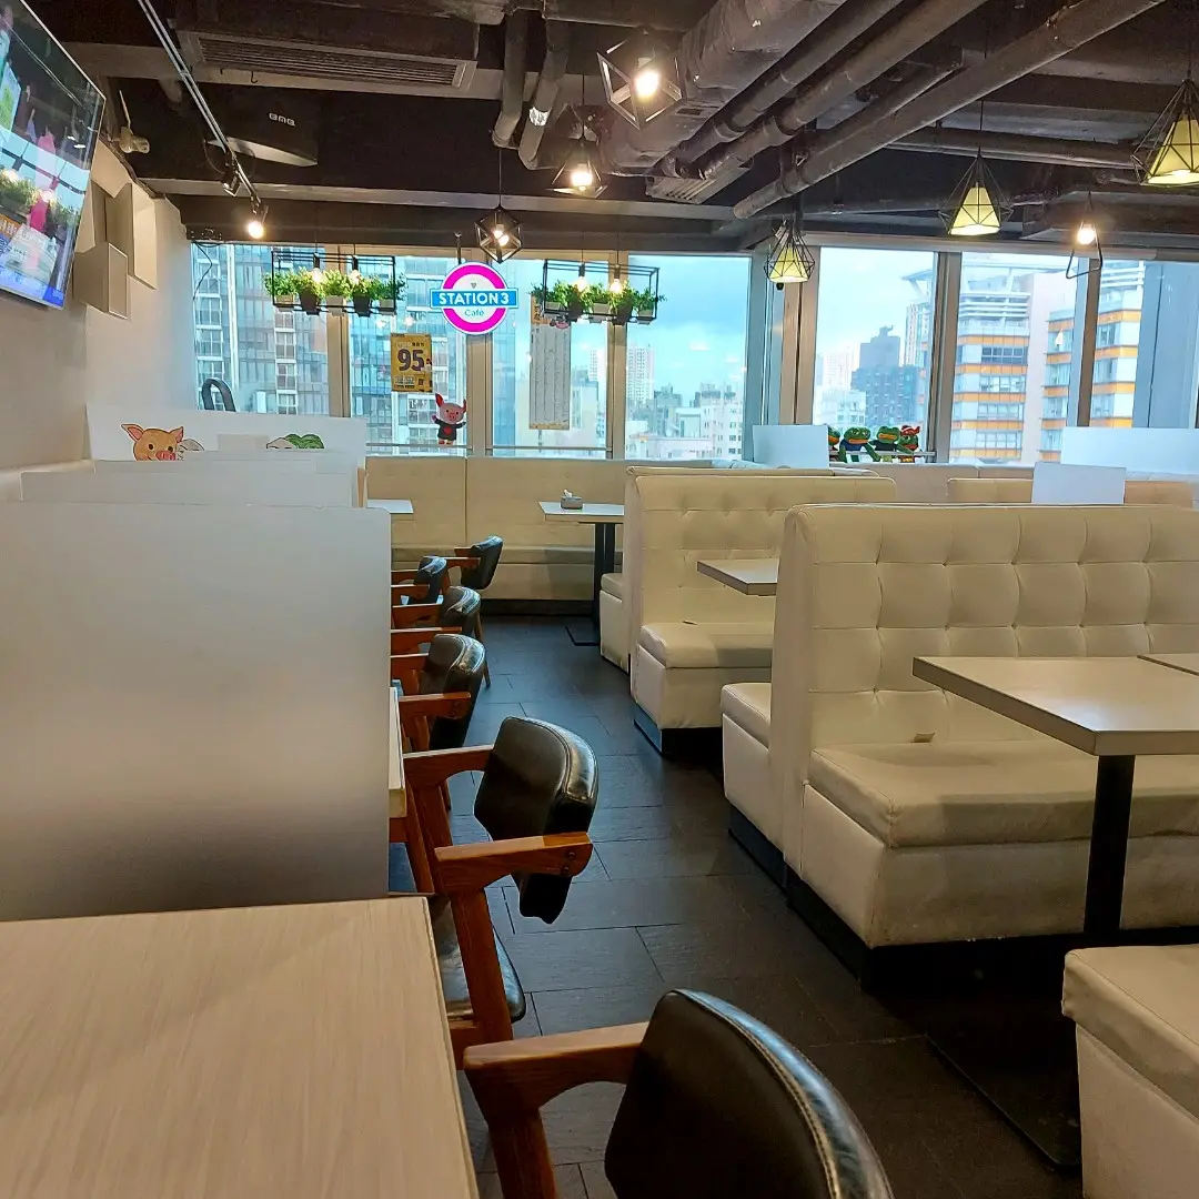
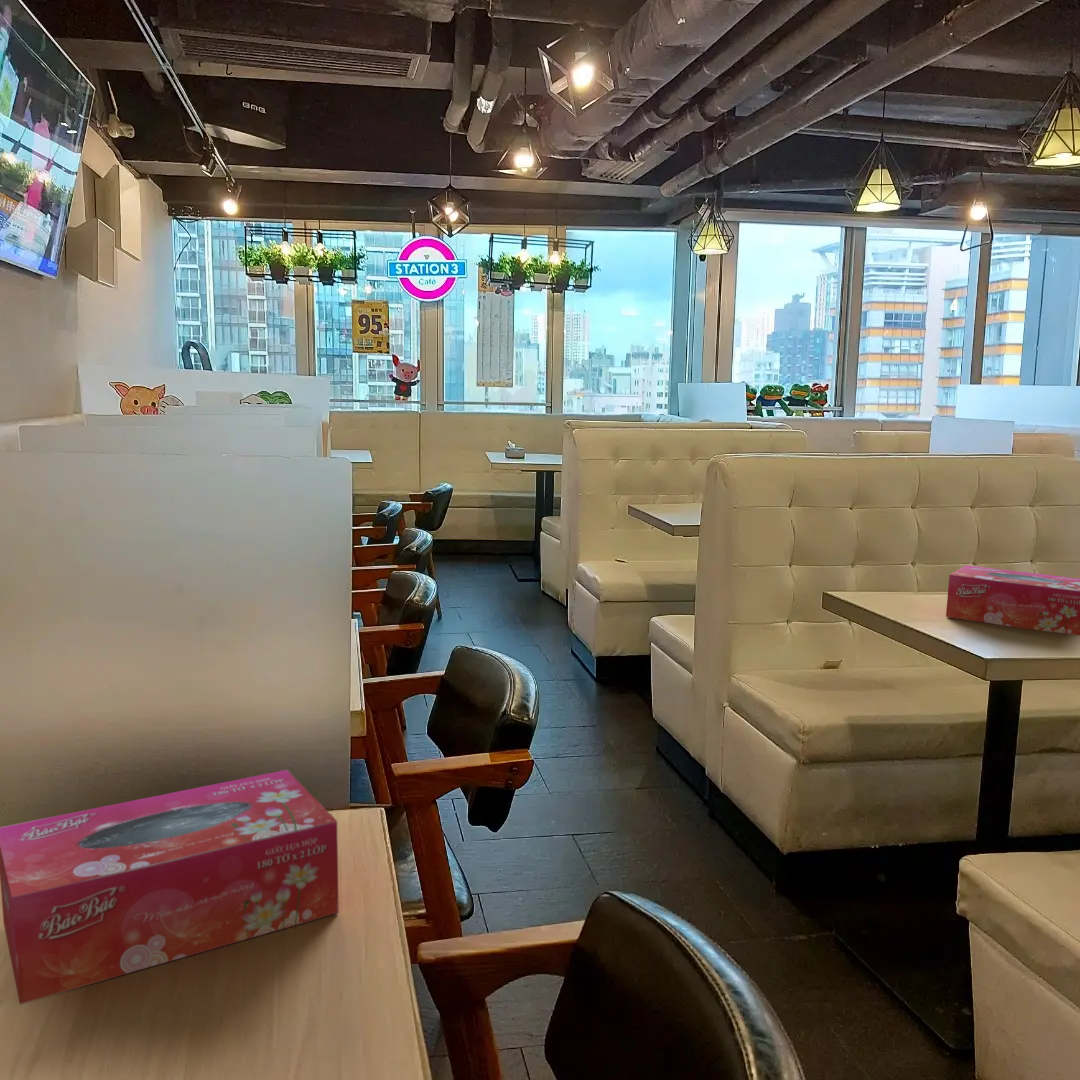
+ tissue box (171, 871)
+ tissue box (1022, 599)
